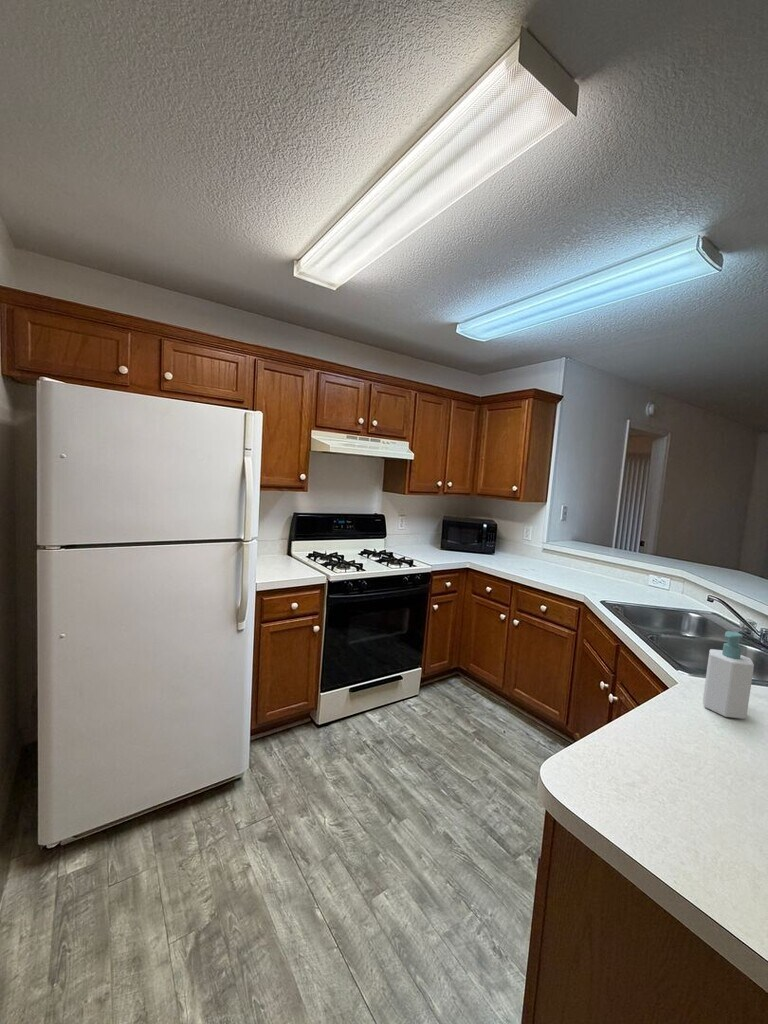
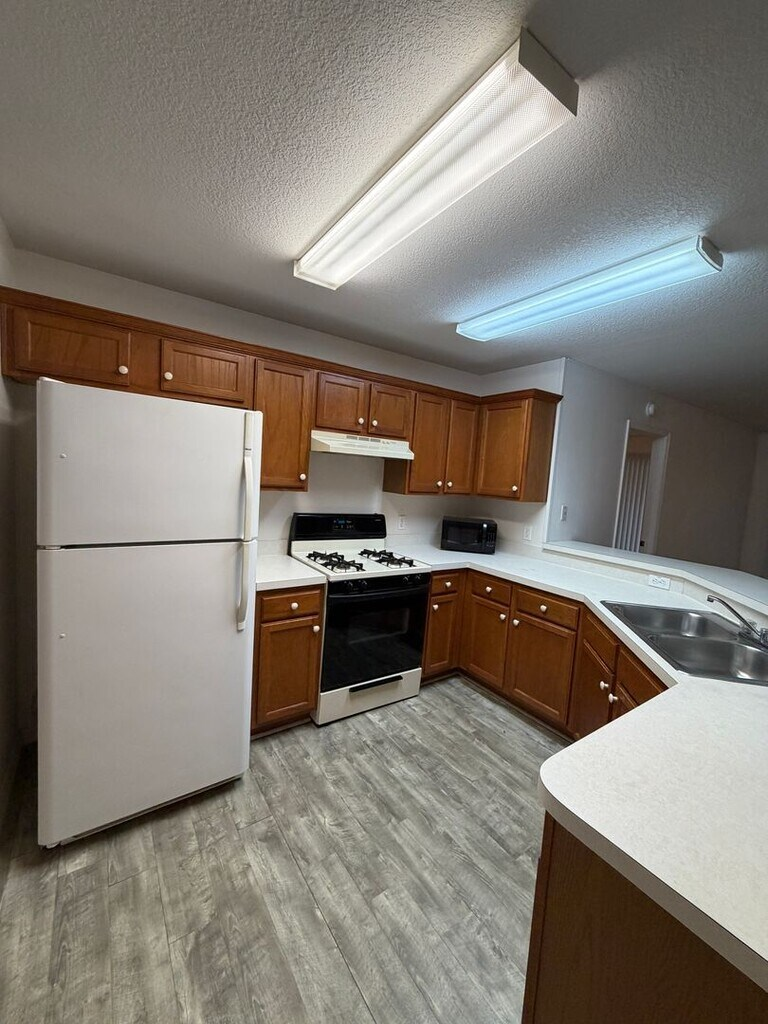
- soap bottle (728, 671)
